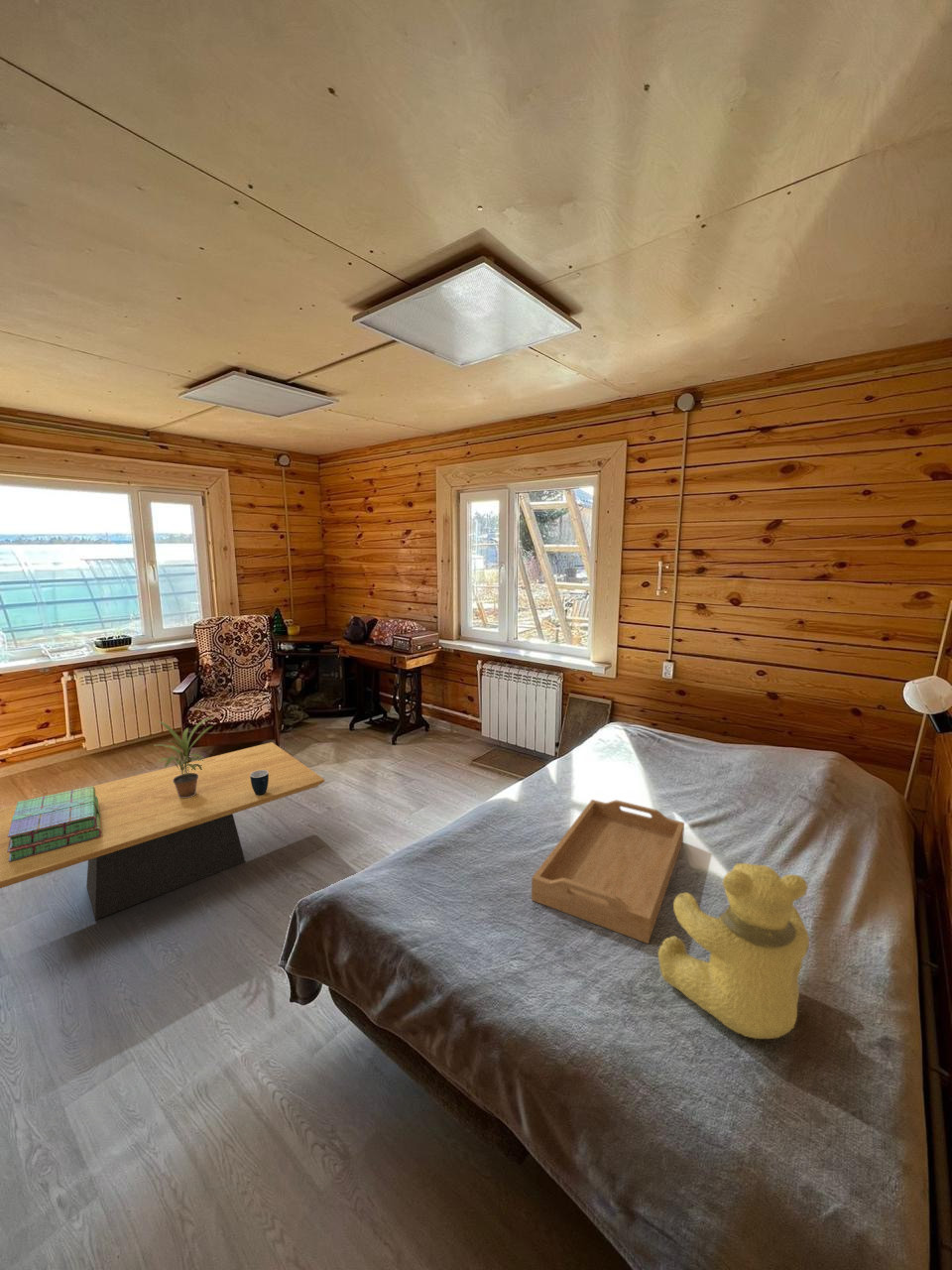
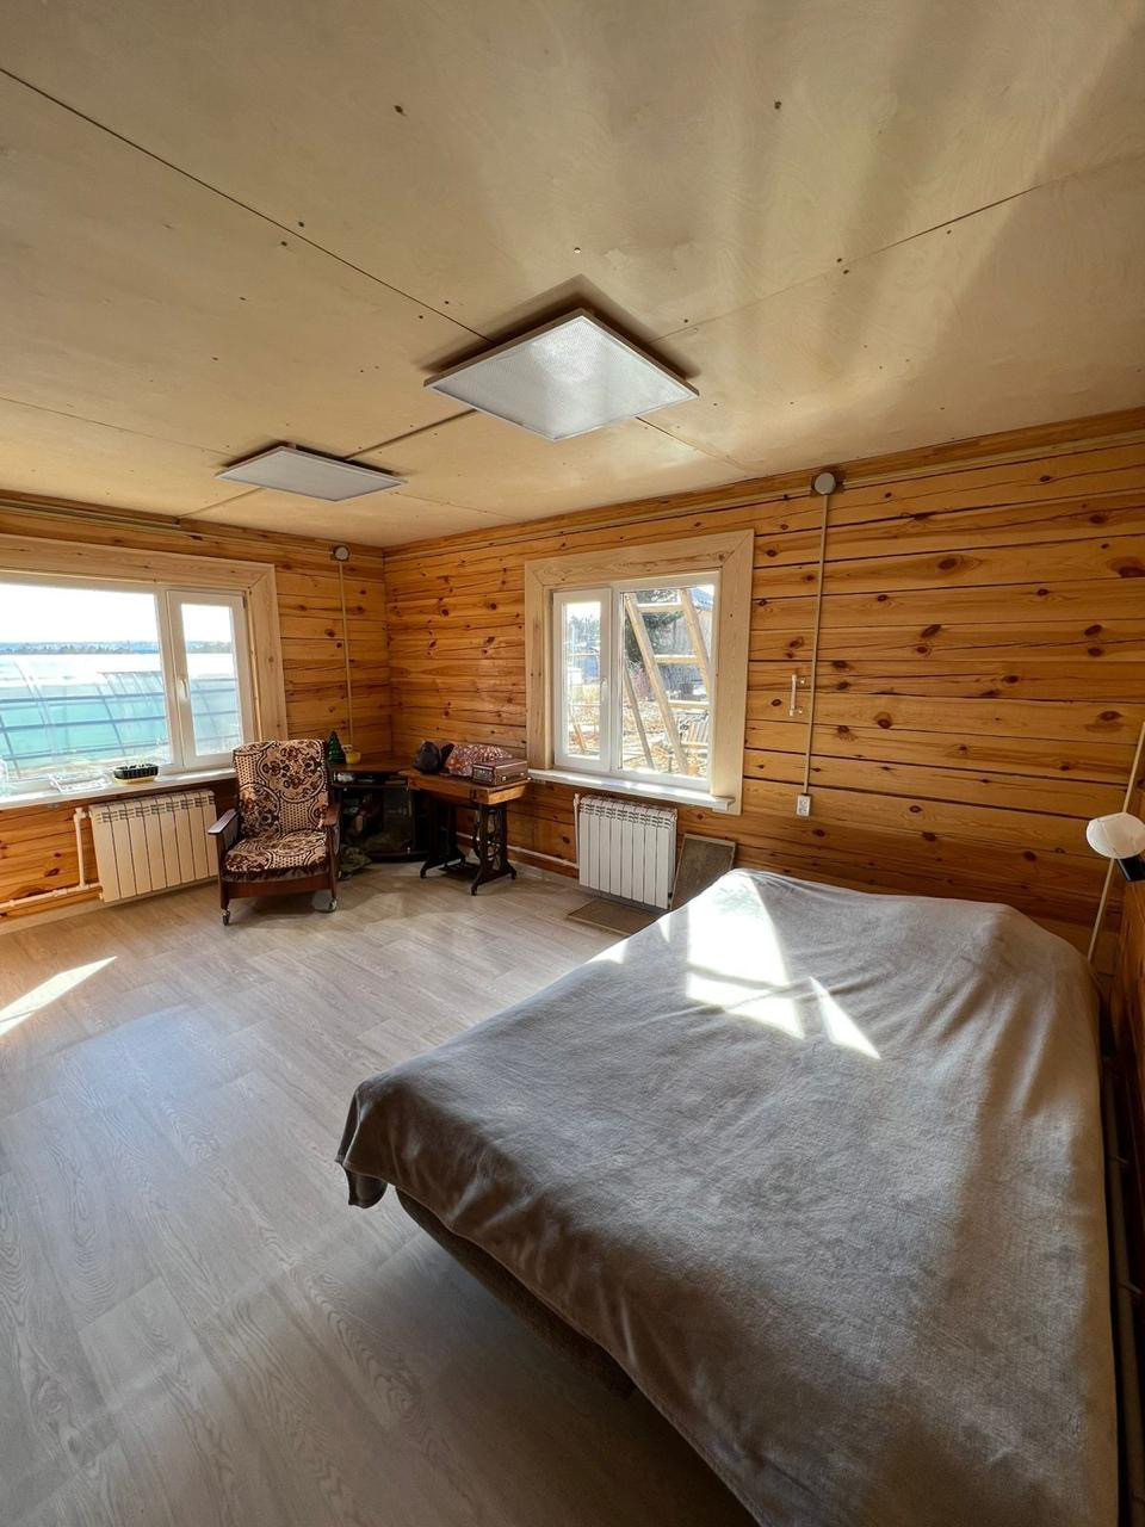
- serving tray (615, 854)
- coffee table (165, 834)
- stack of books (57, 819)
- mug (261, 784)
- potted plant (186, 757)
- teddy bear (742, 937)
